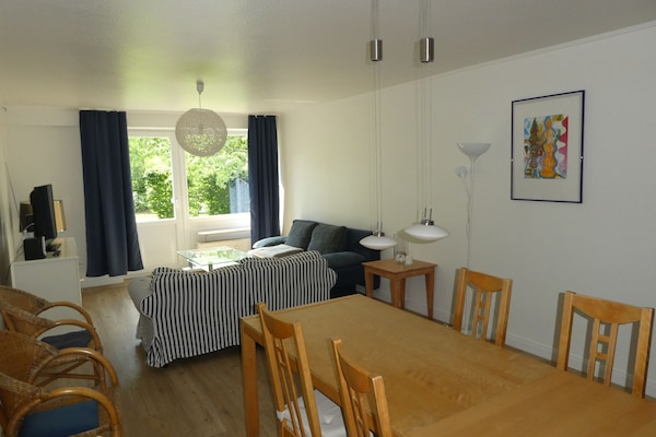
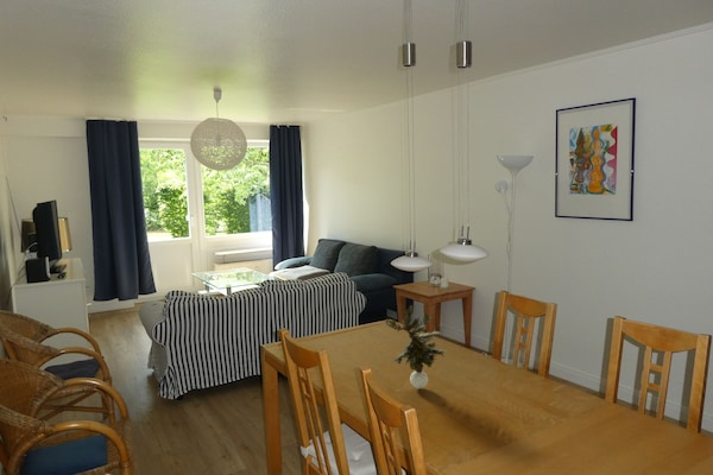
+ potted plant (412, 347)
